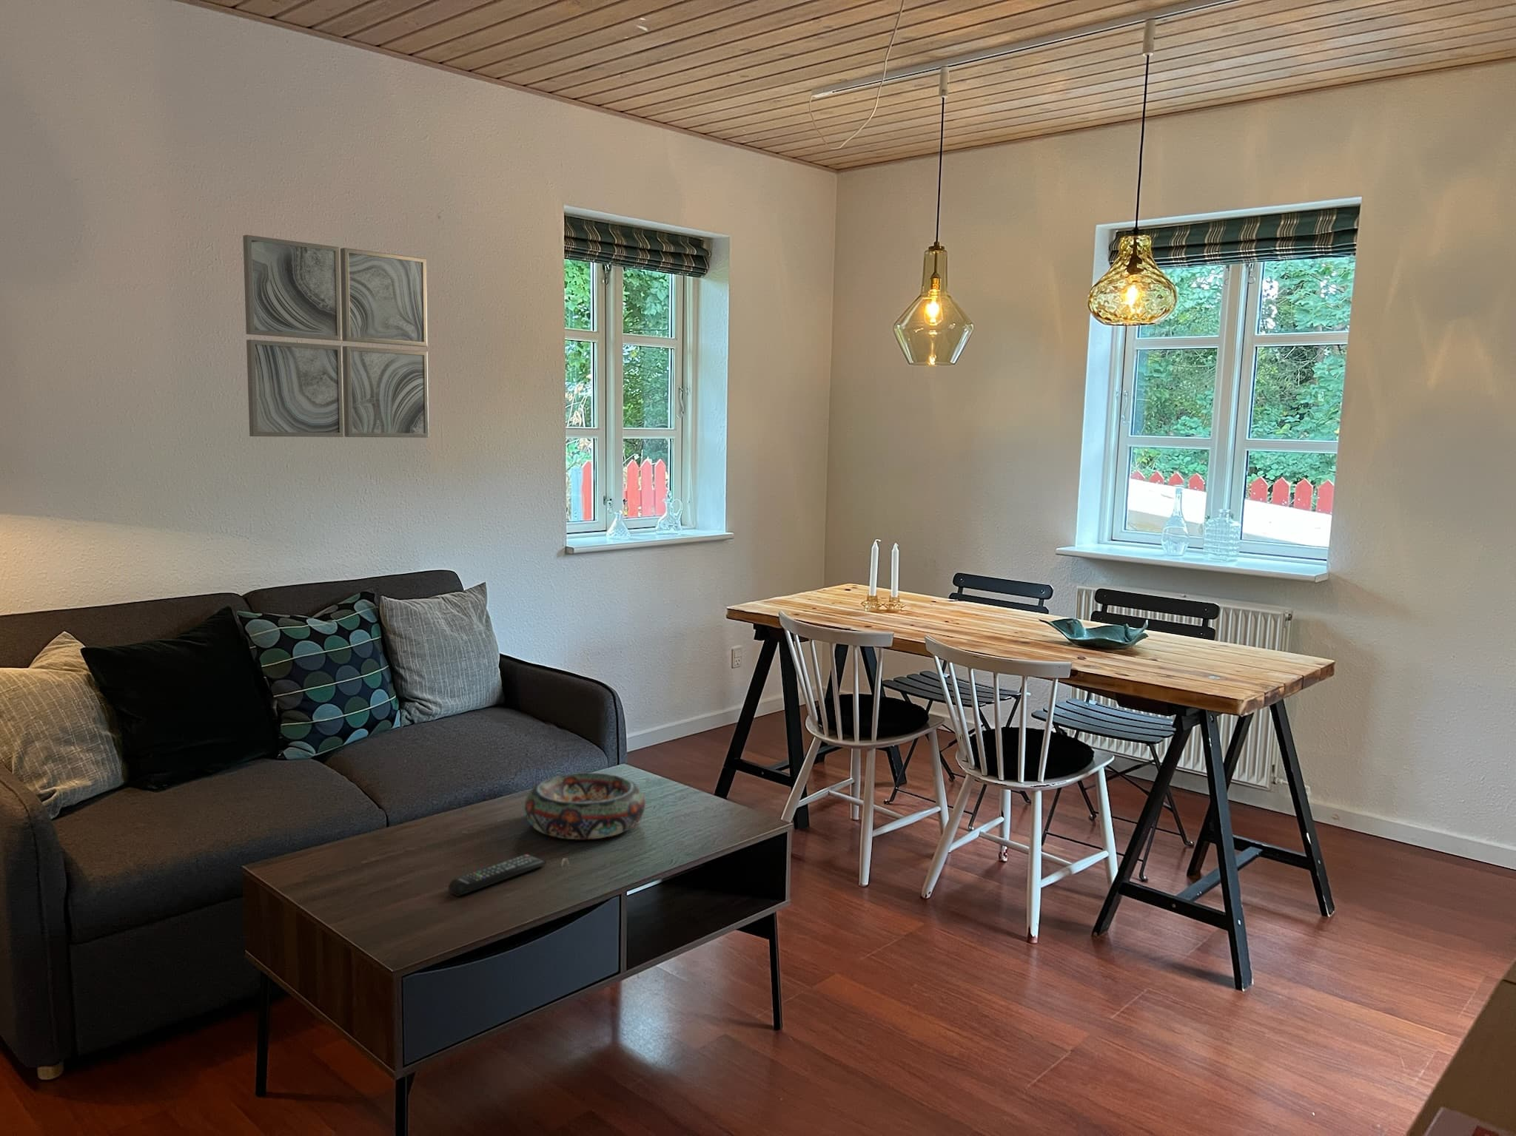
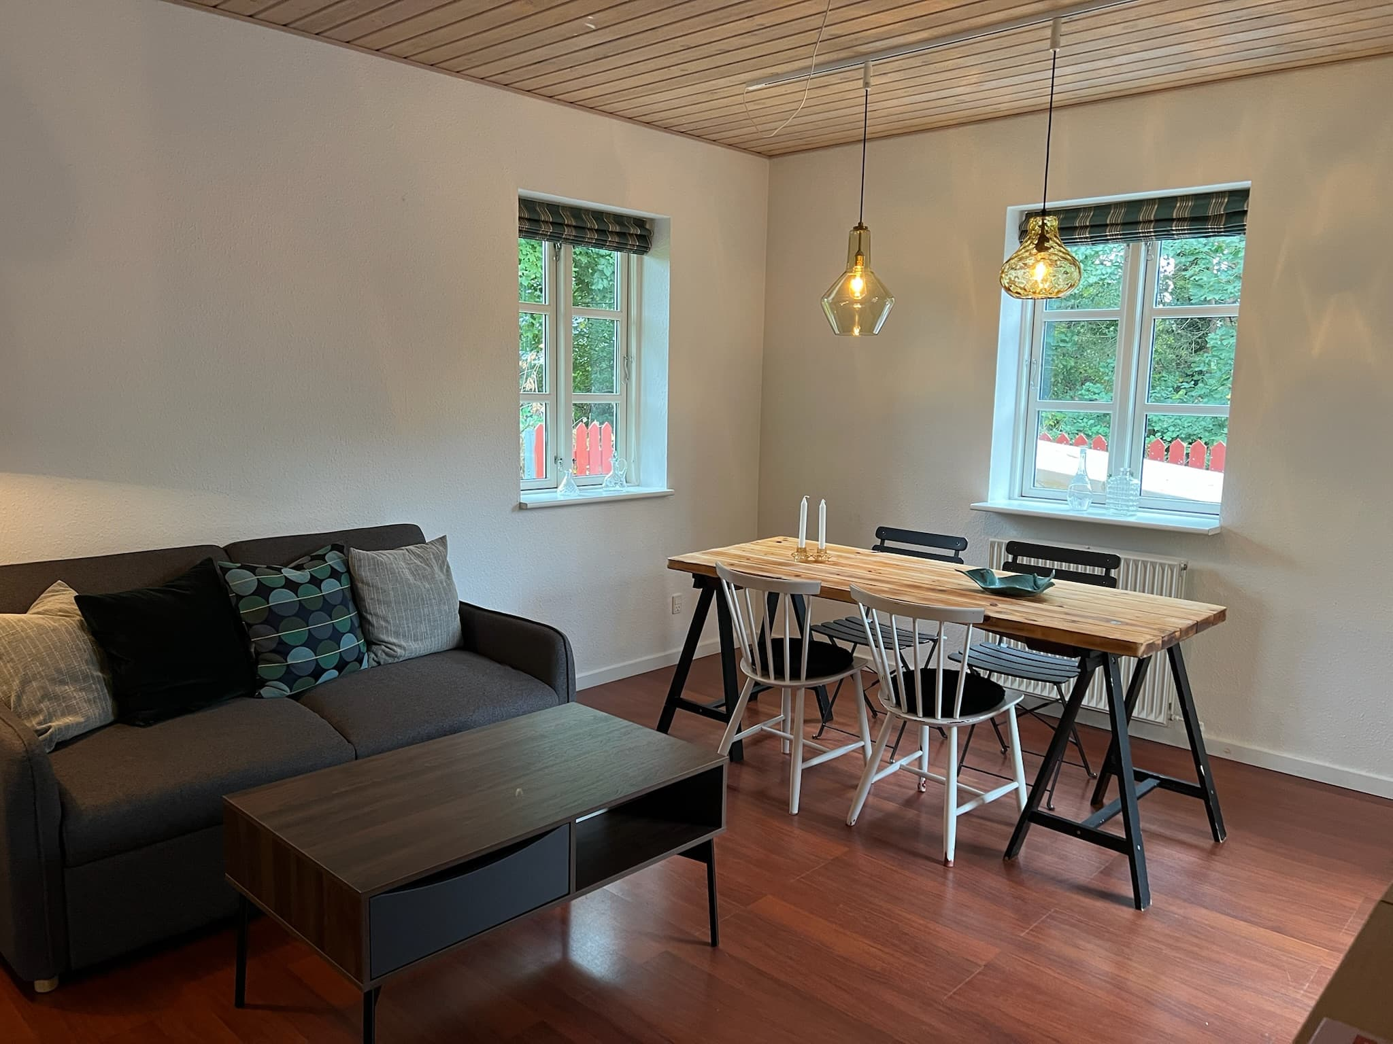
- remote control (498, 873)
- decorative bowl (585, 805)
- wall art (340, 345)
